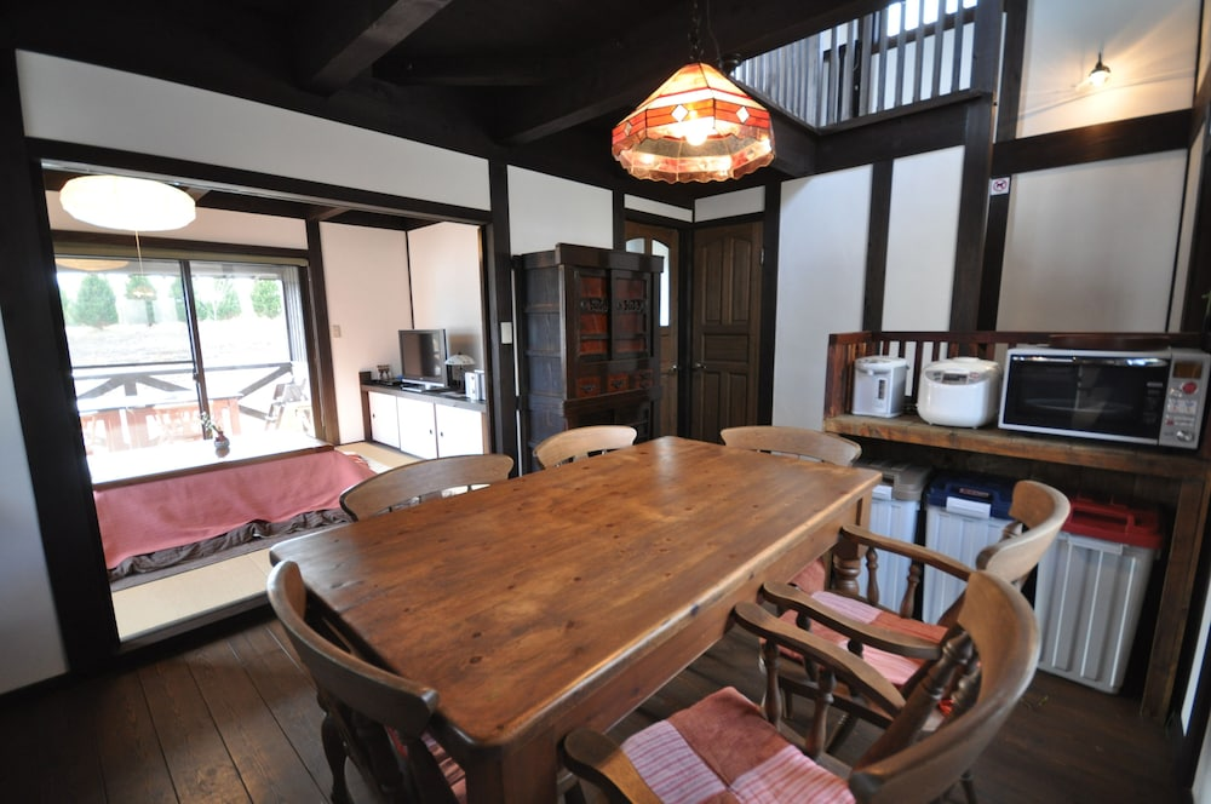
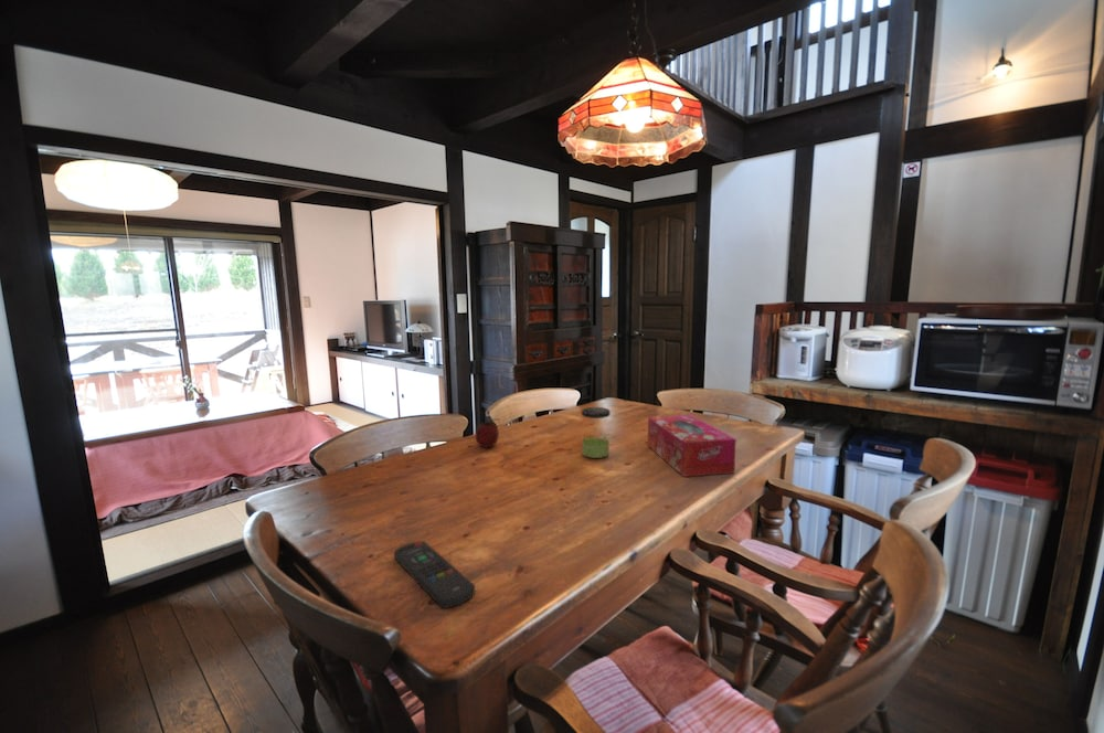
+ jar (591, 434)
+ tissue box (687, 443)
+ remote control (432, 570)
+ fruit (488, 432)
